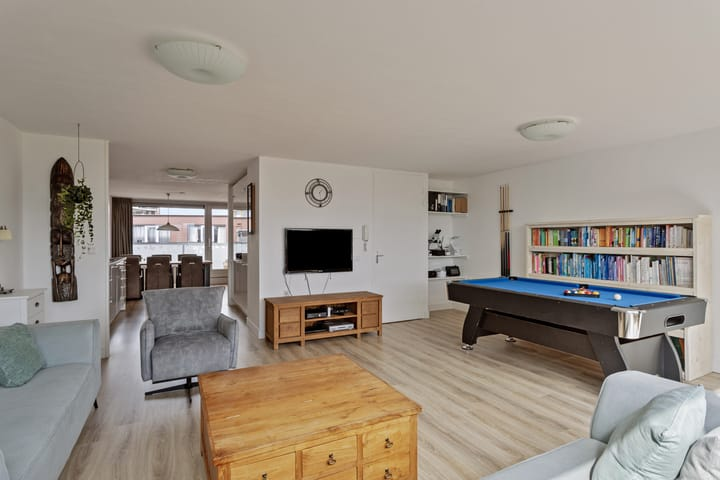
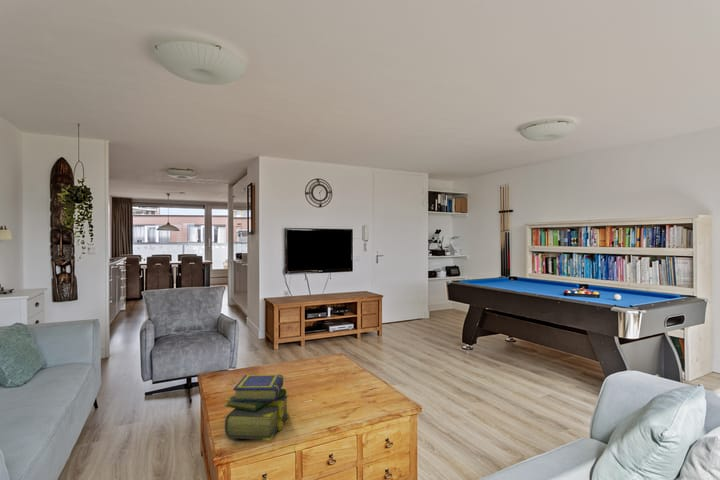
+ stack of books (258, 402)
